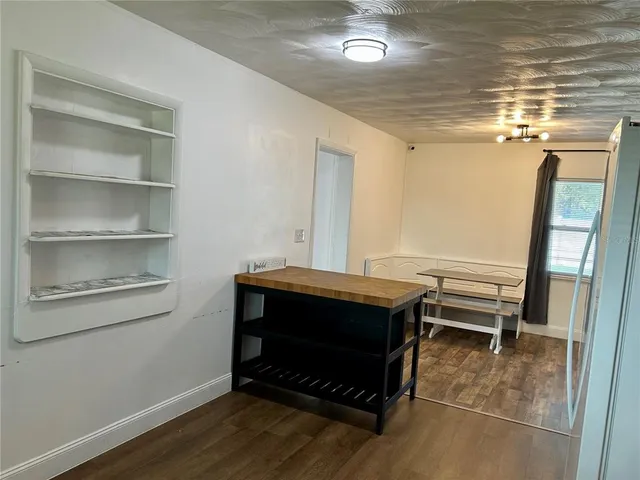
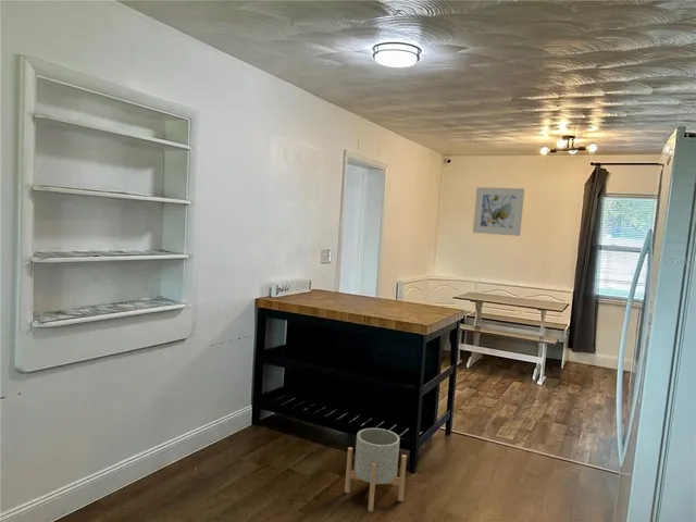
+ planter (375, 465)
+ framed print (498, 211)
